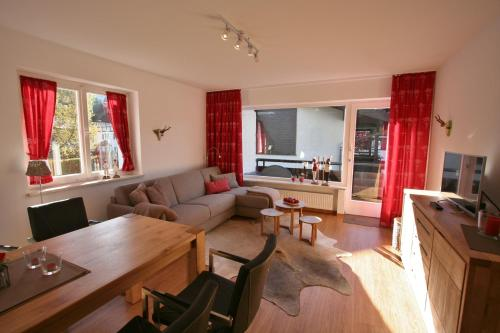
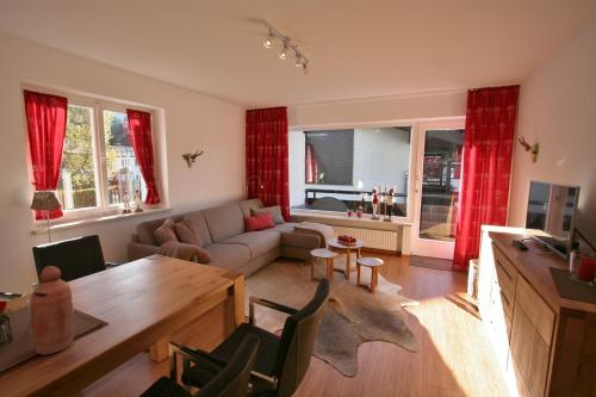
+ bottle (51, 306)
